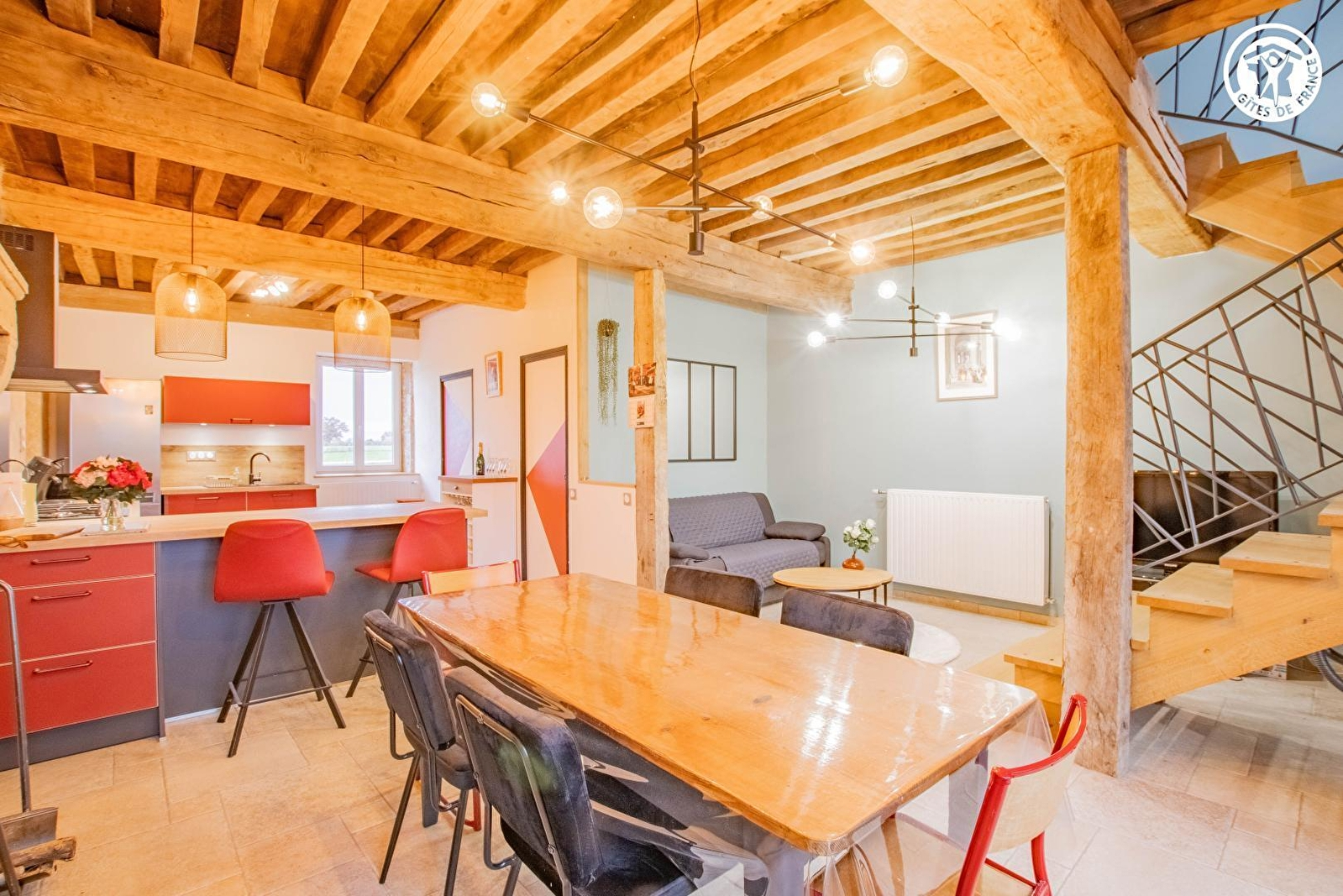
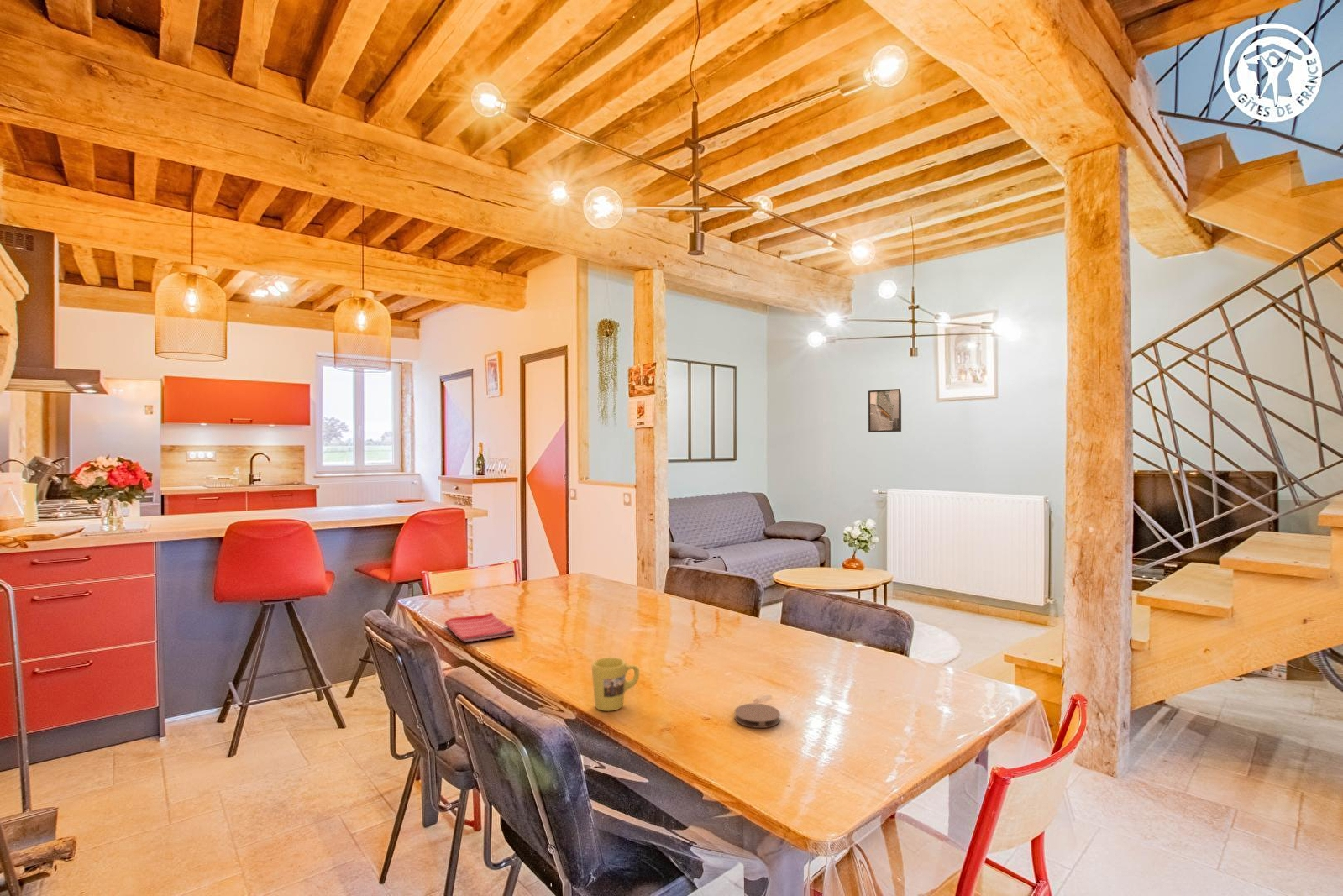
+ mug (616, 682)
+ dish towel (479, 626)
+ coaster (757, 715)
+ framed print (884, 411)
